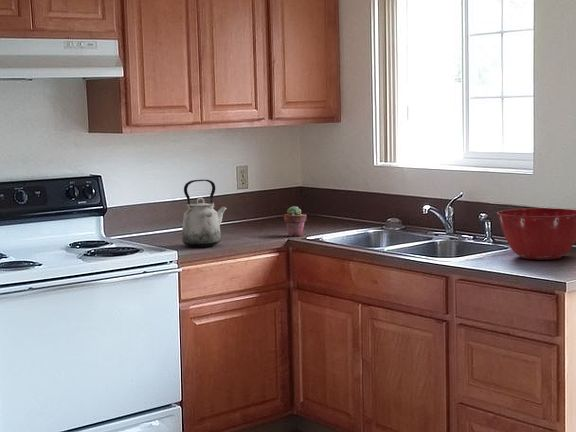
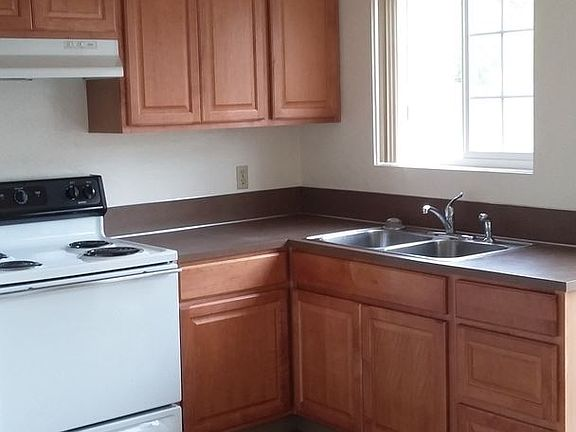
- mixing bowl (540, 234)
- kettle (206, 212)
- potted succulent (295, 220)
